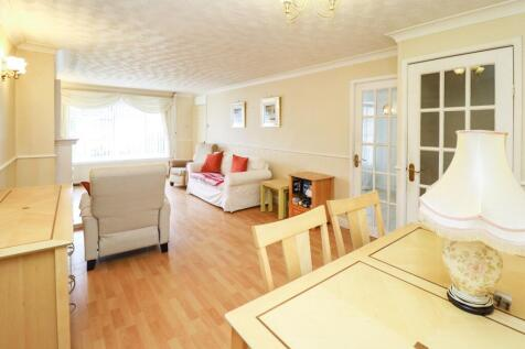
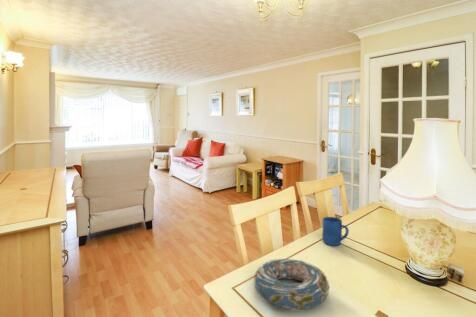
+ mug (335, 232)
+ decorative bowl (289, 283)
